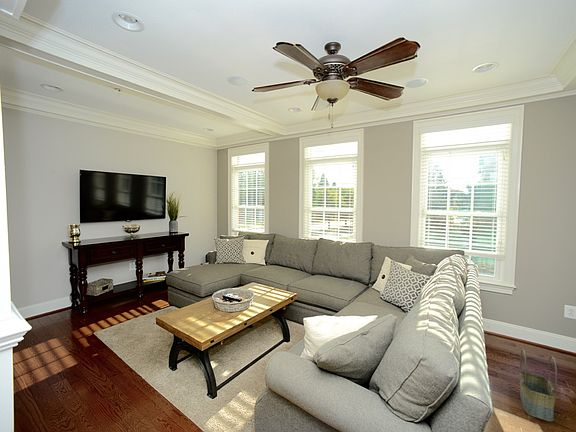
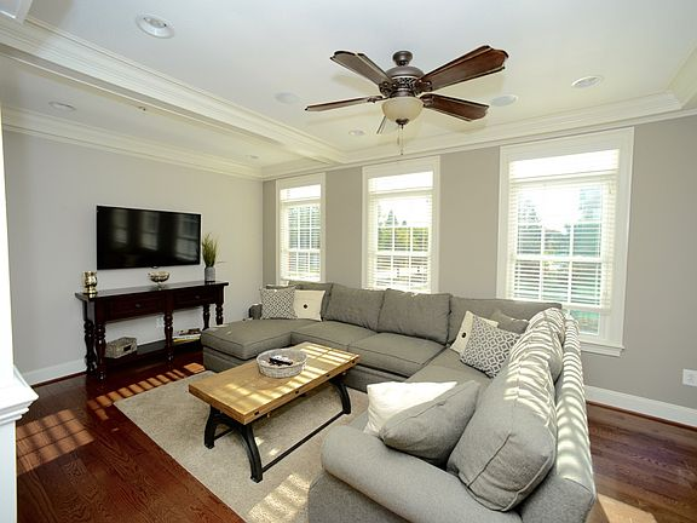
- basket (537, 380)
